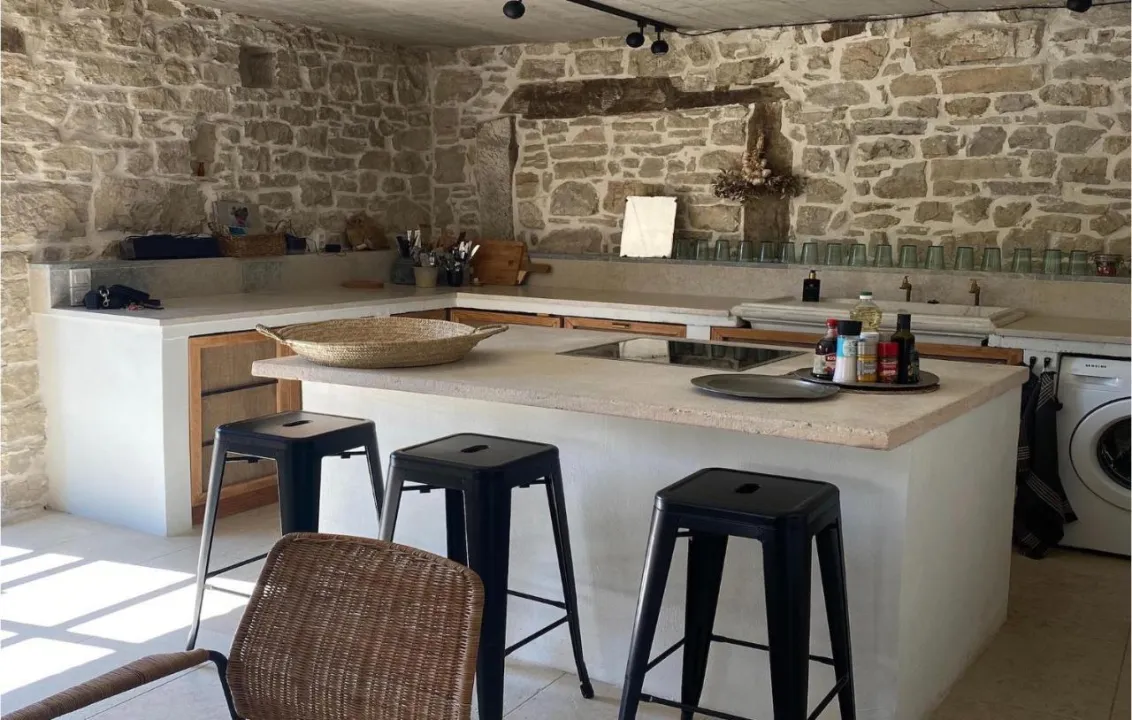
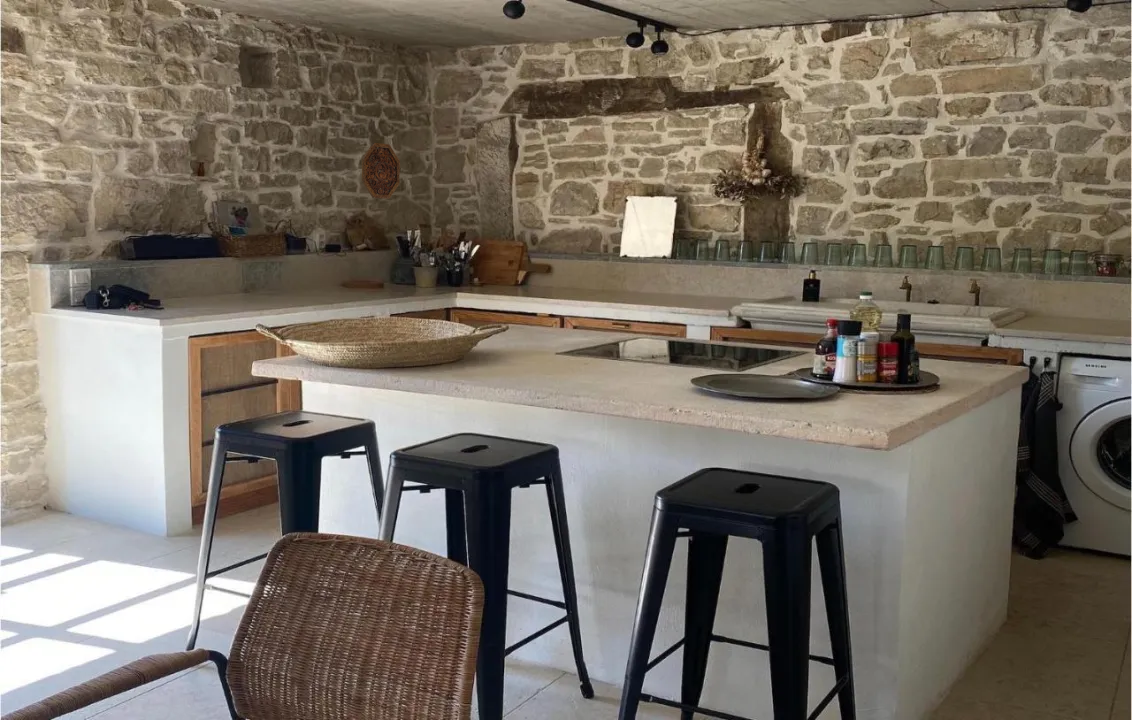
+ decorative platter (381, 171)
